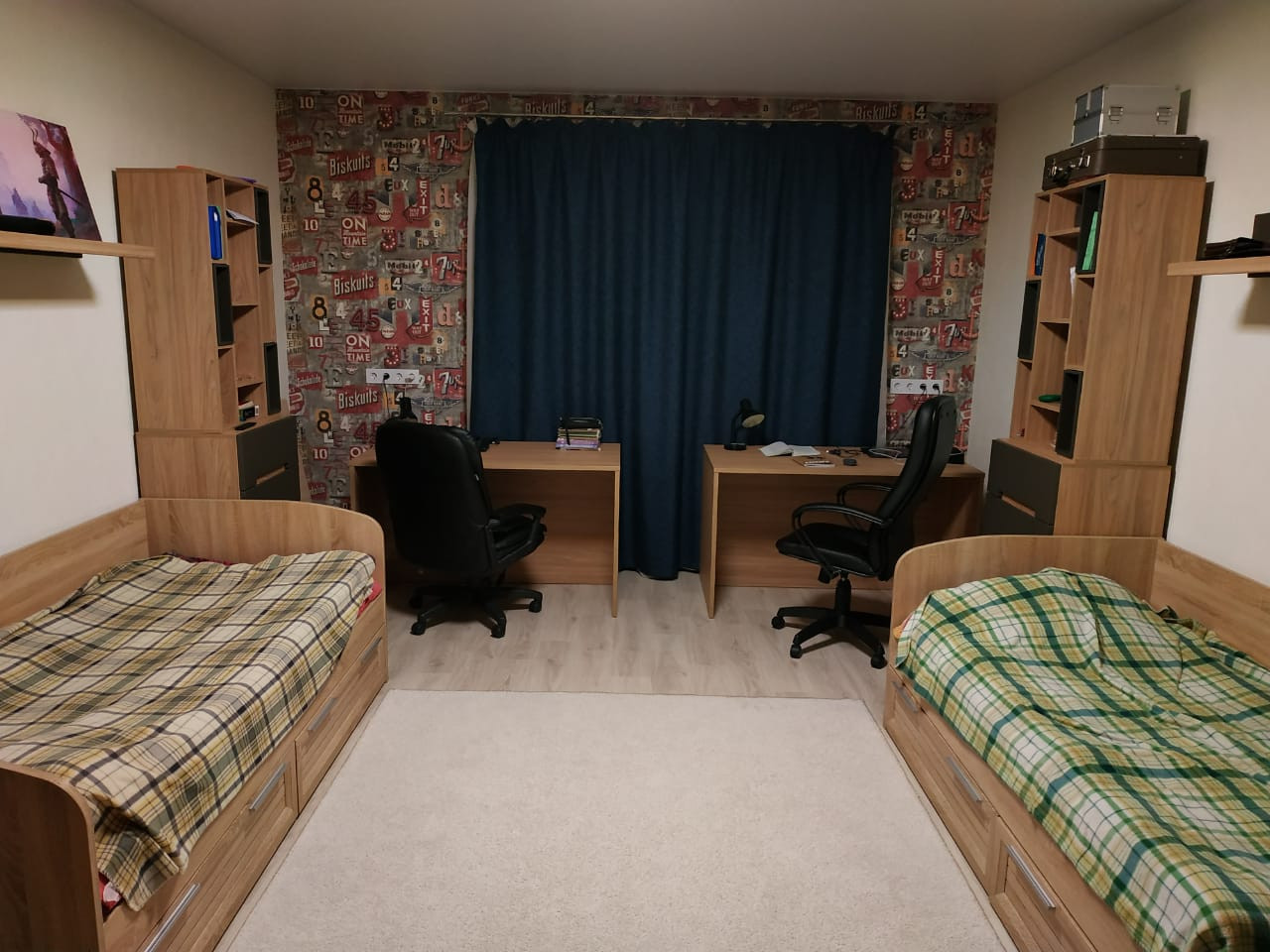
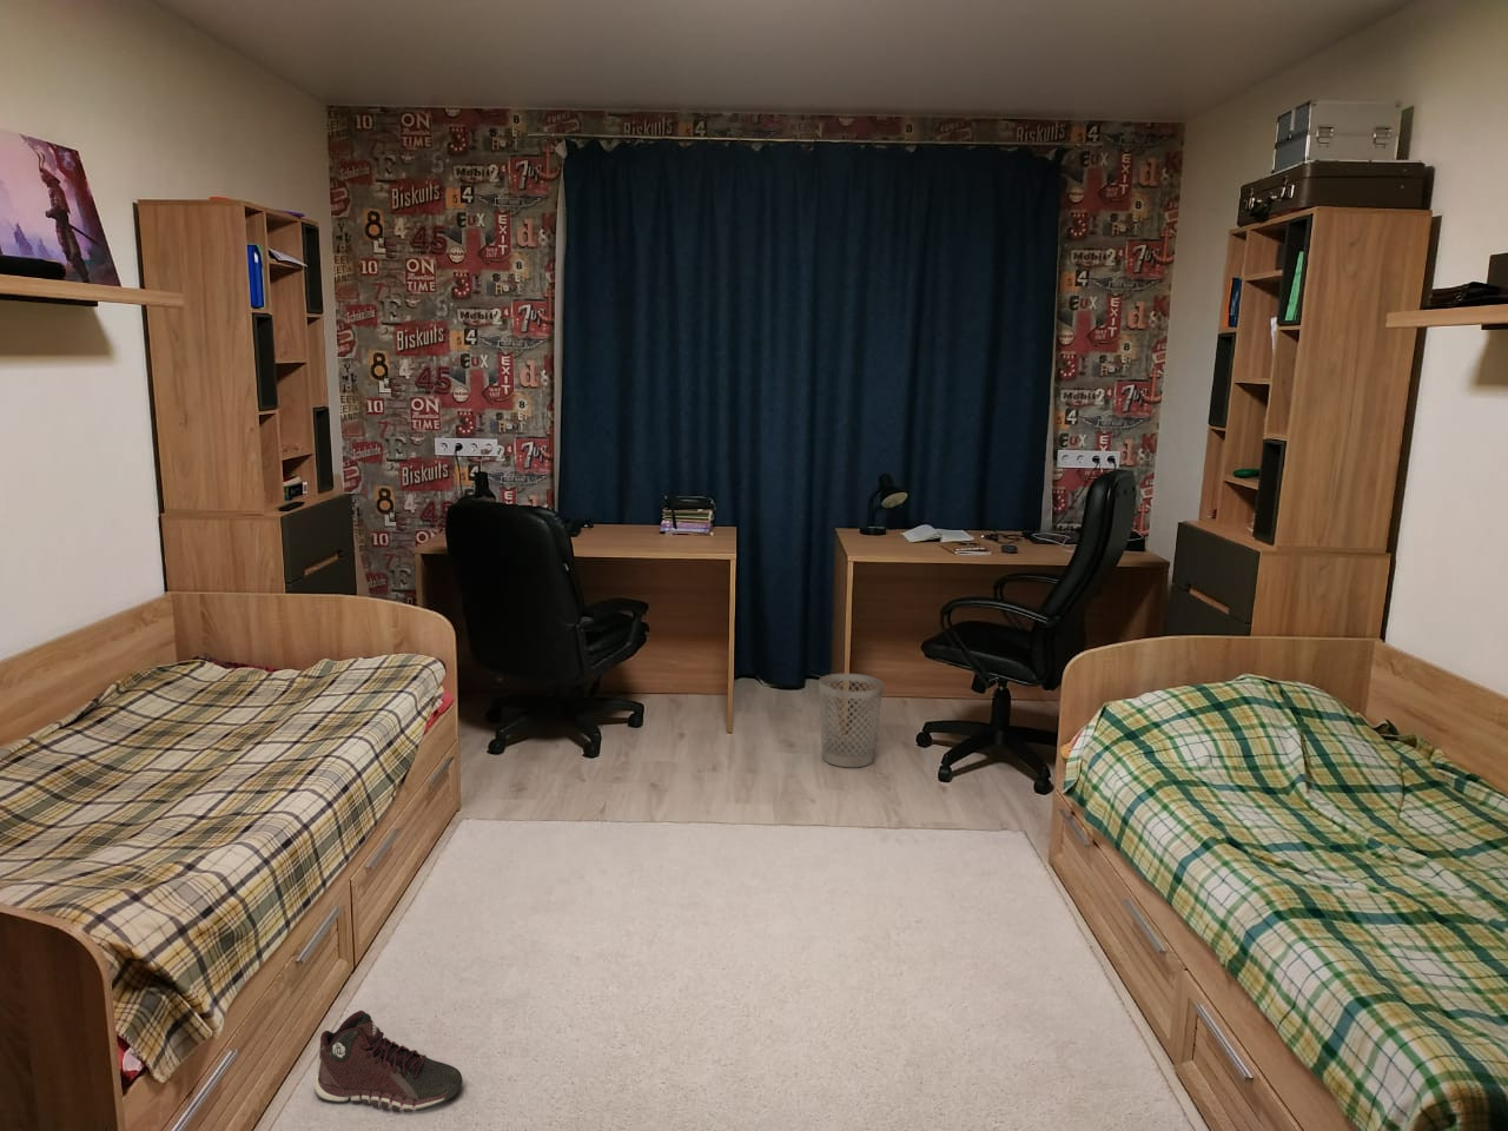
+ sneaker (385, 1056)
+ wastebasket (849, 720)
